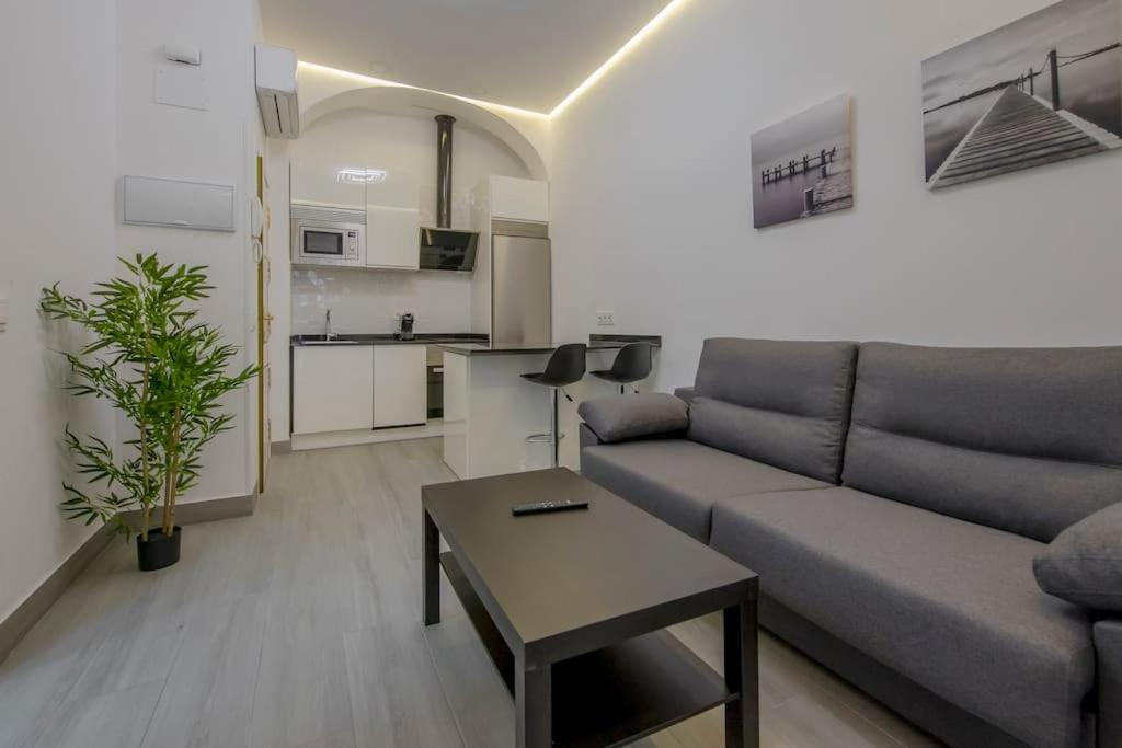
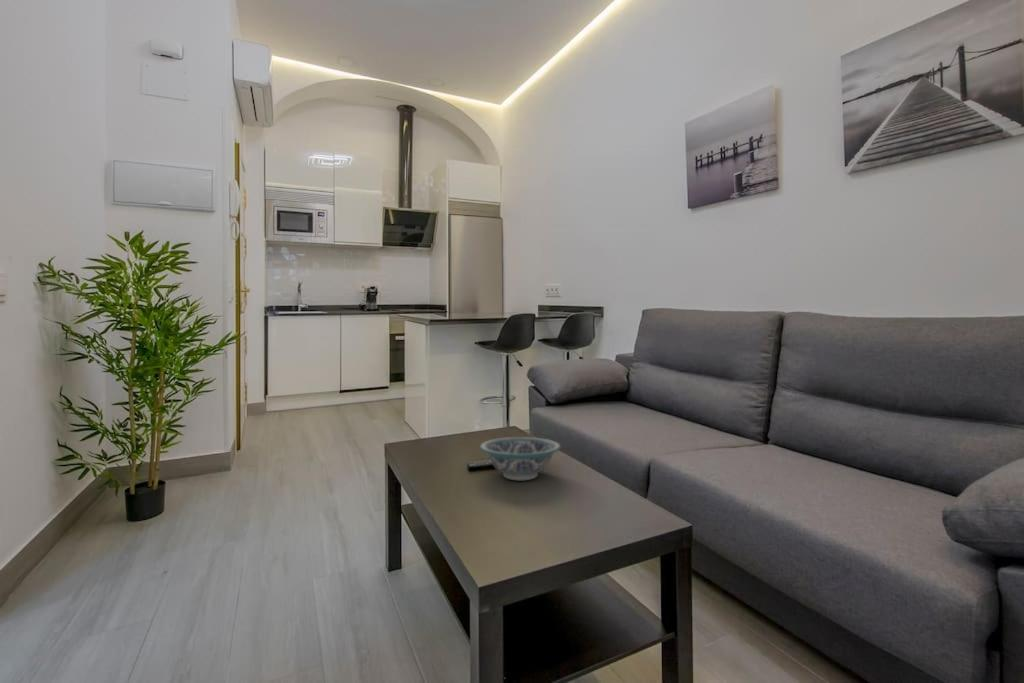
+ bowl (520, 460)
